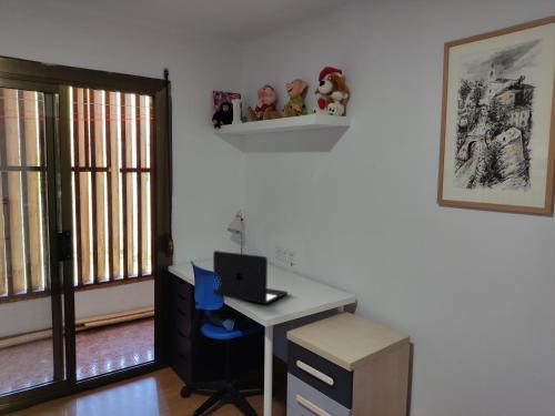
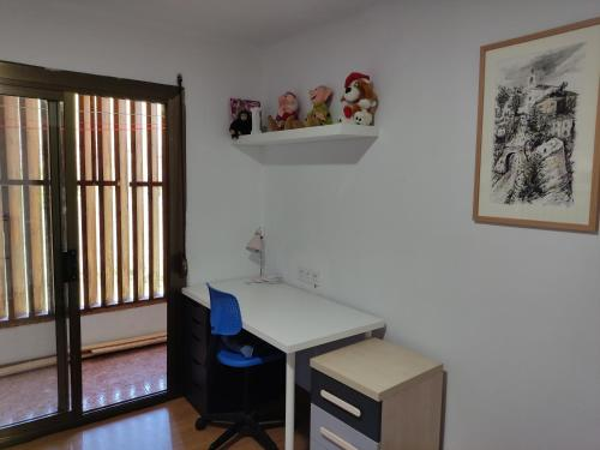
- laptop (251, 272)
